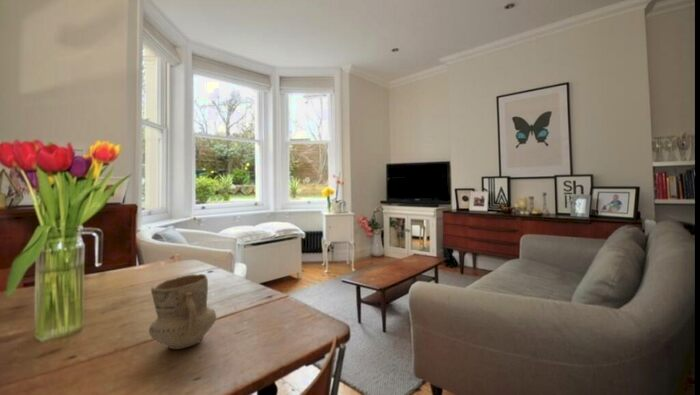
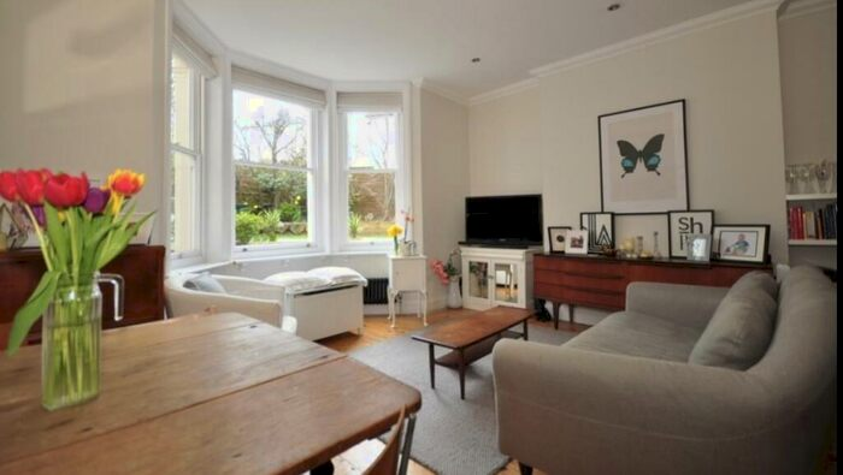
- mug (183, 310)
